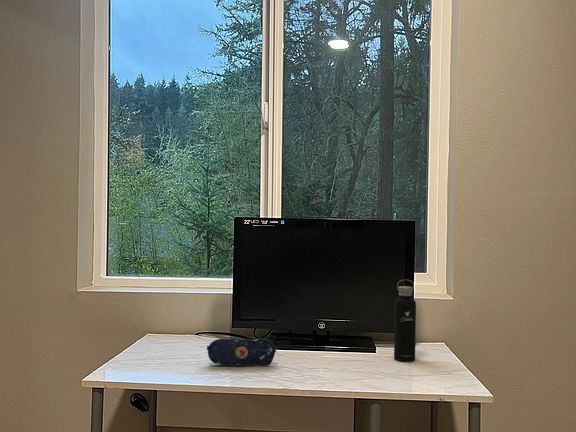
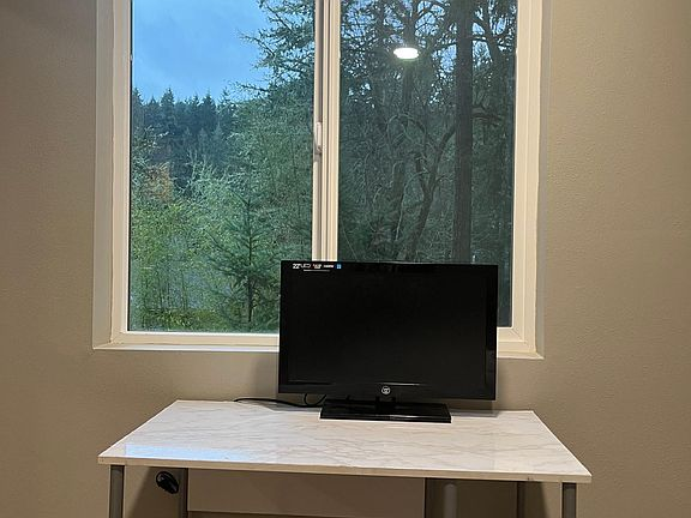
- pencil case (241, 351)
- water bottle (405, 319)
